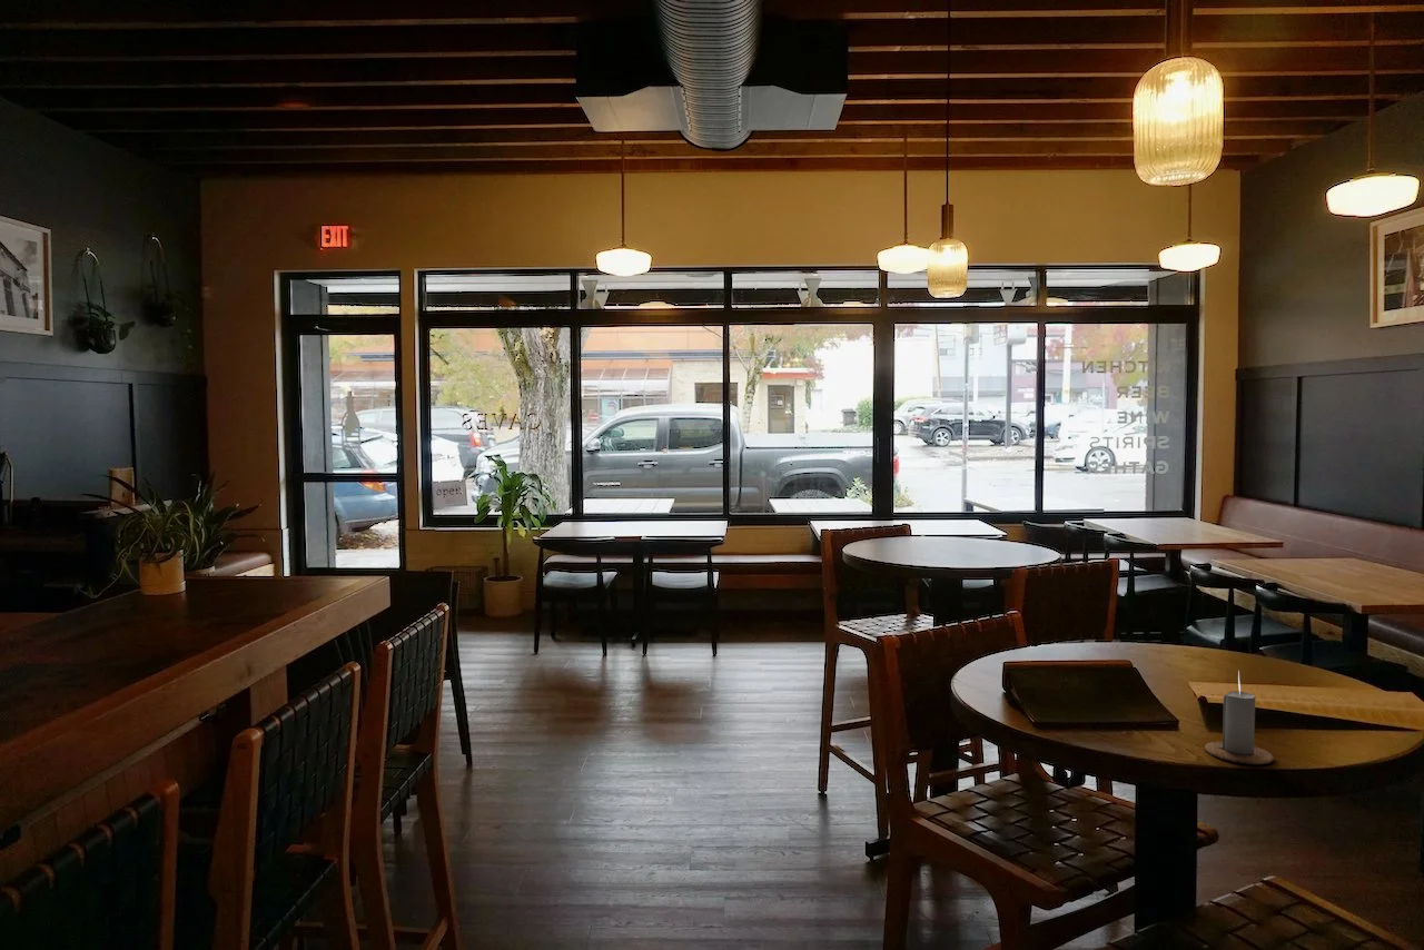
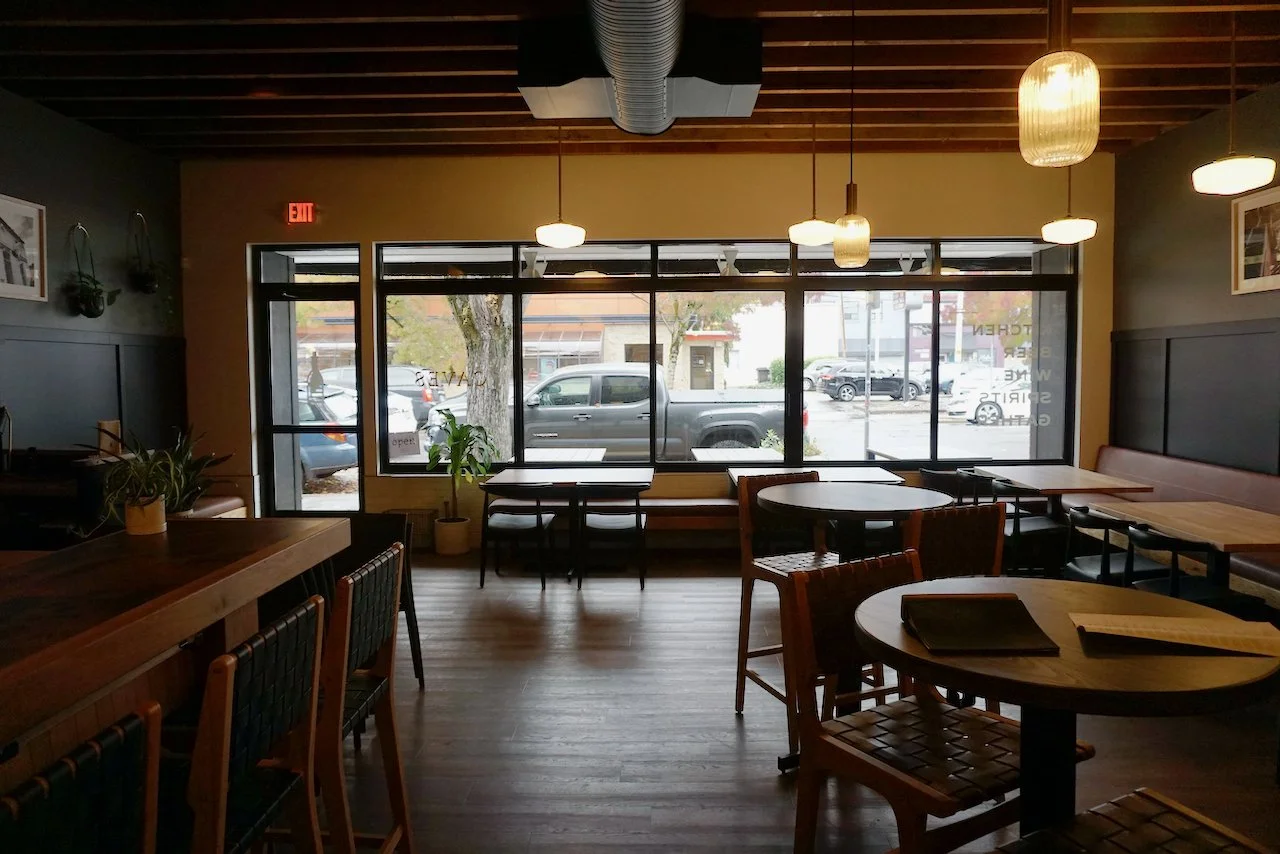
- candle (1239, 711)
